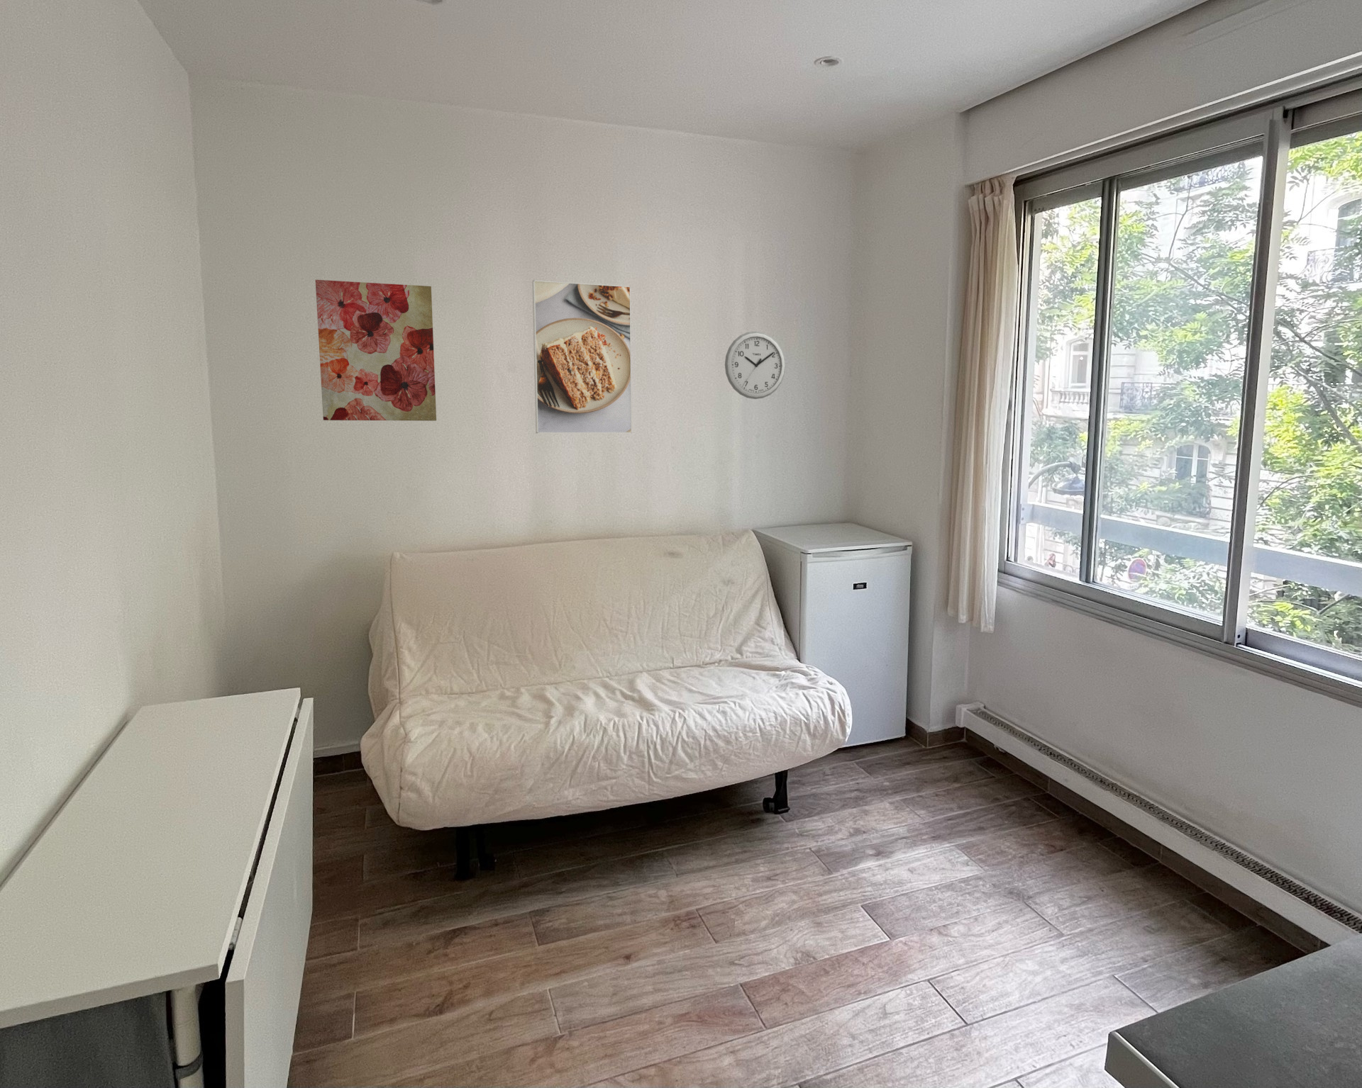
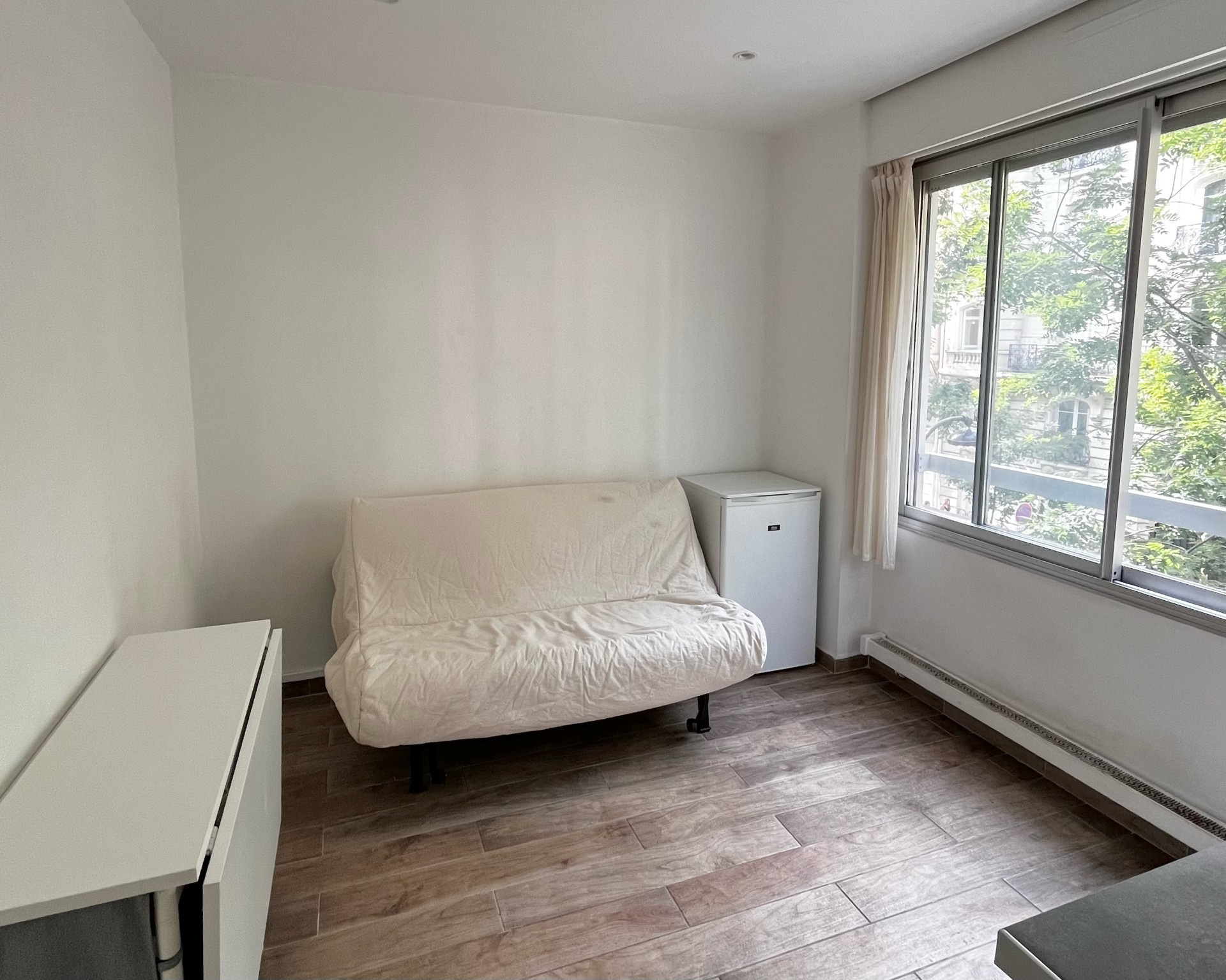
- wall clock (755, 365)
- wall art (378, 352)
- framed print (583, 360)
